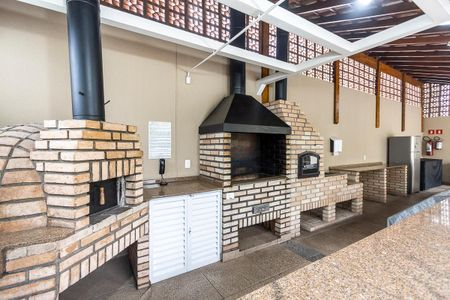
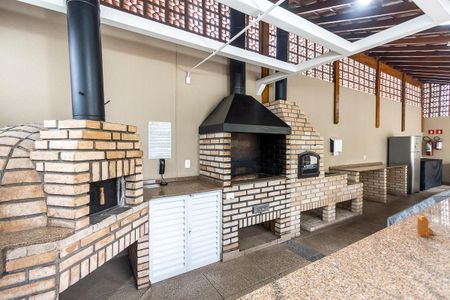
+ pepper shaker (425, 224)
